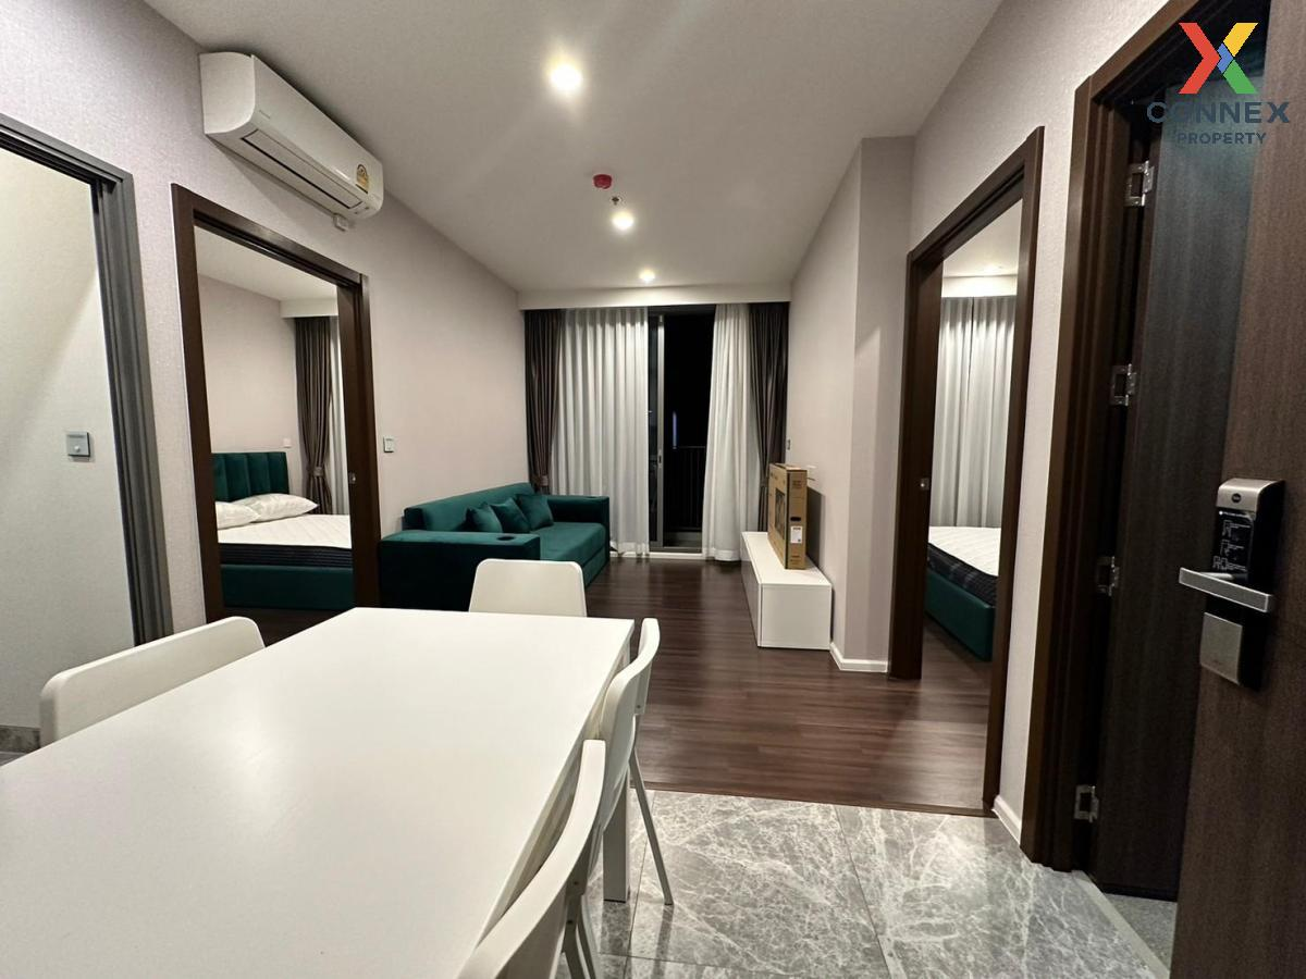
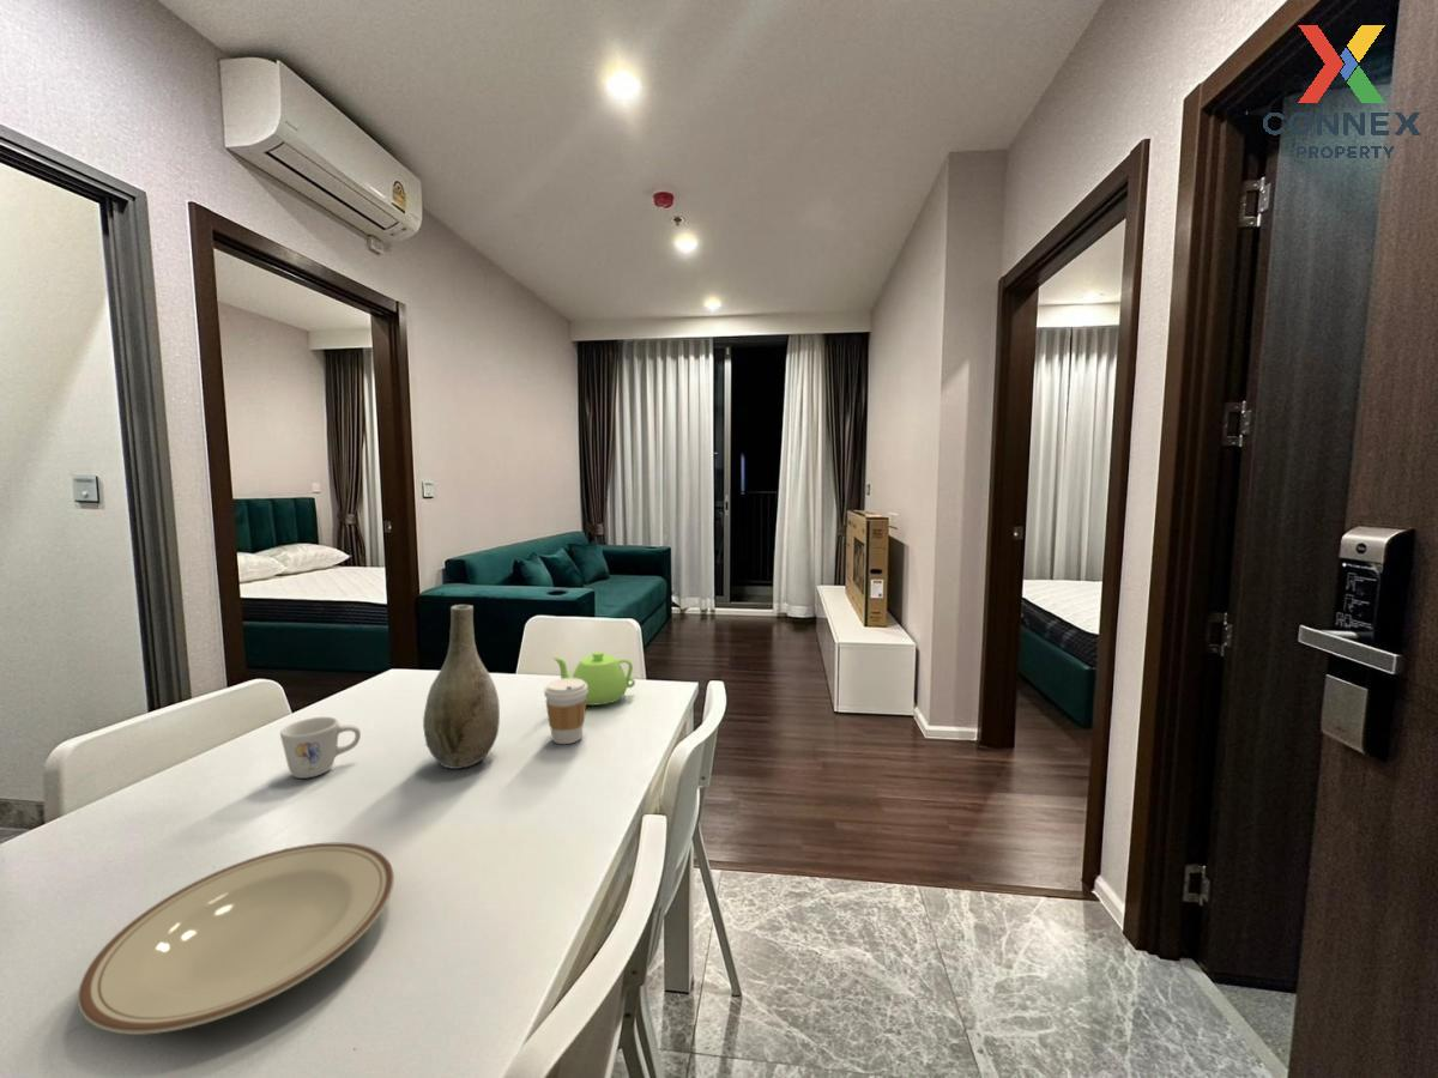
+ plate (258, 931)
+ vase (460, 684)
+ teapot (594, 676)
+ coffee cup (566, 709)
+ mug (322, 746)
